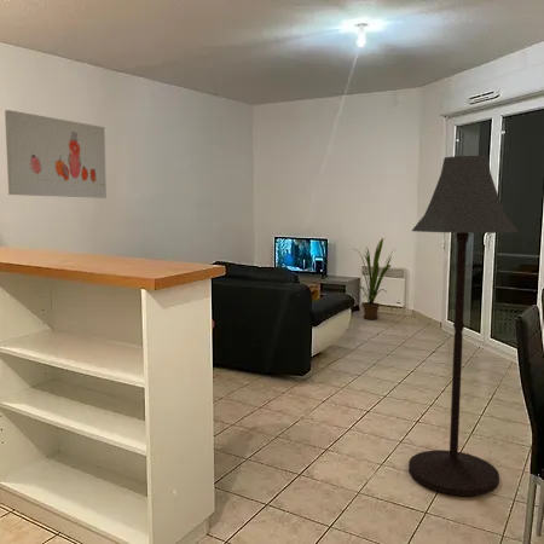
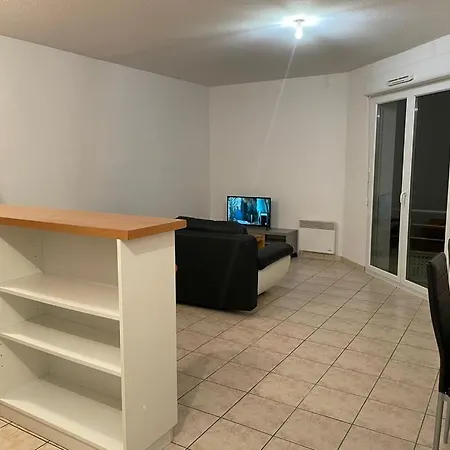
- house plant (371, 278)
- wall art (59, 157)
- floor lamp (458, 320)
